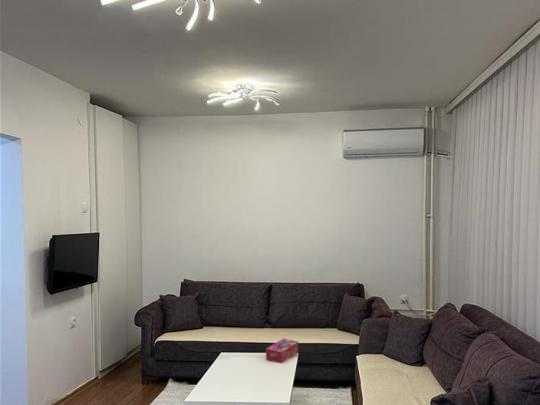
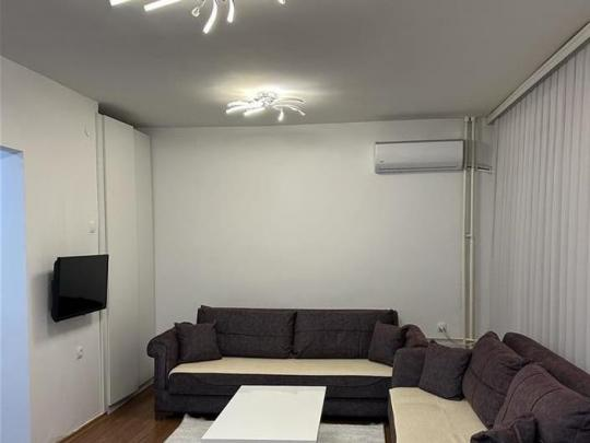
- tissue box (282, 350)
